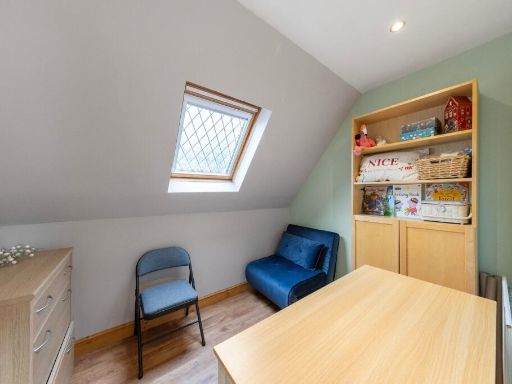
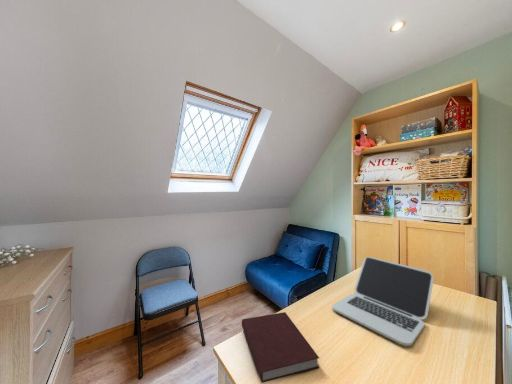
+ laptop (381, 290)
+ notebook (275, 340)
